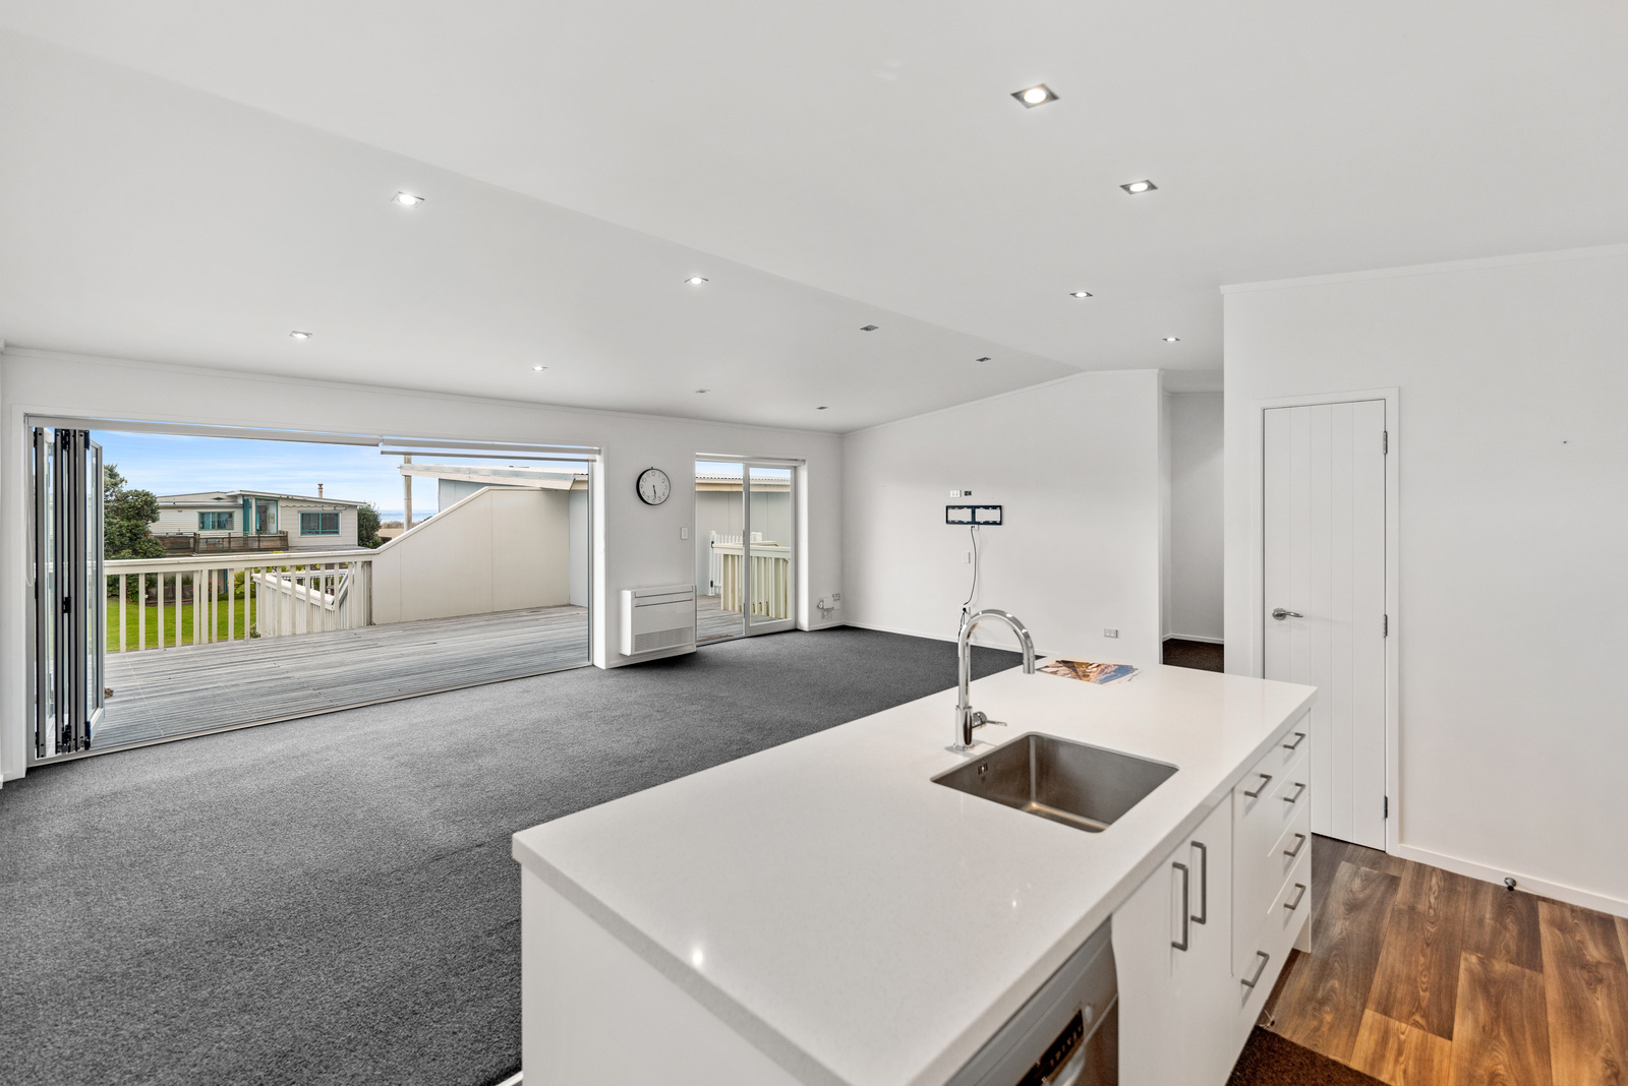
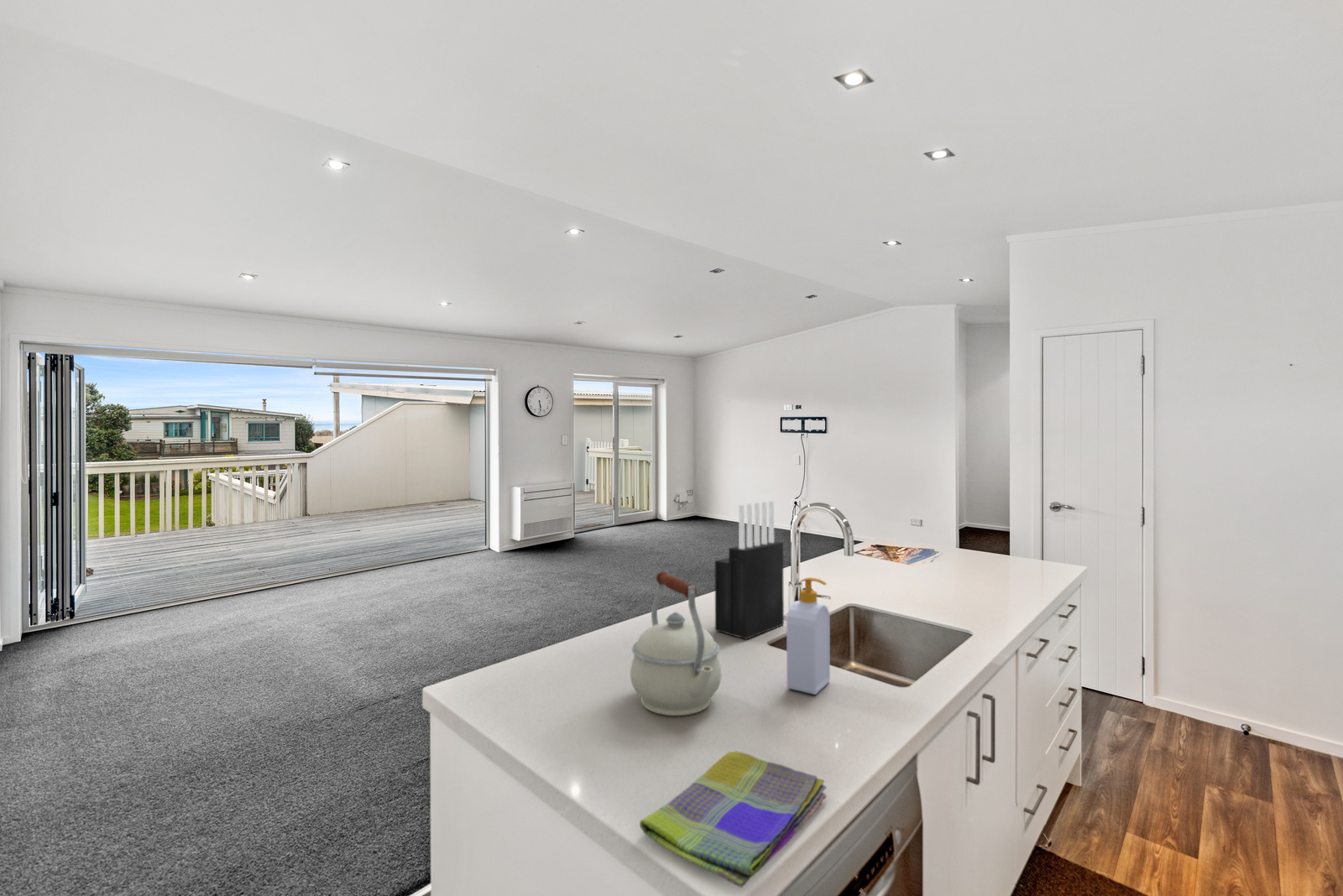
+ dish towel (737, 805)
+ knife block (746, 564)
+ soap bottle (810, 632)
+ kettle (679, 641)
